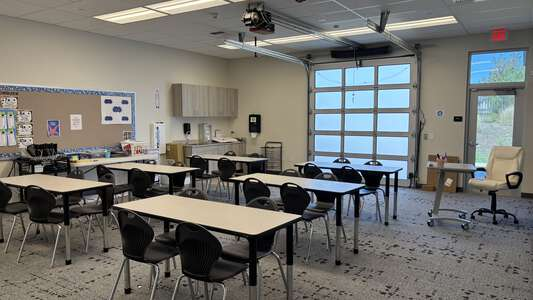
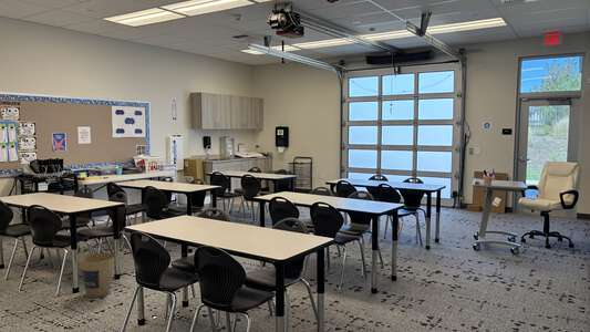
+ trash can (97, 274)
